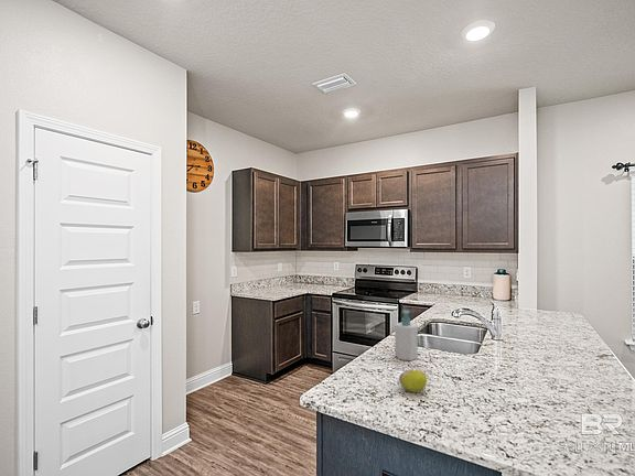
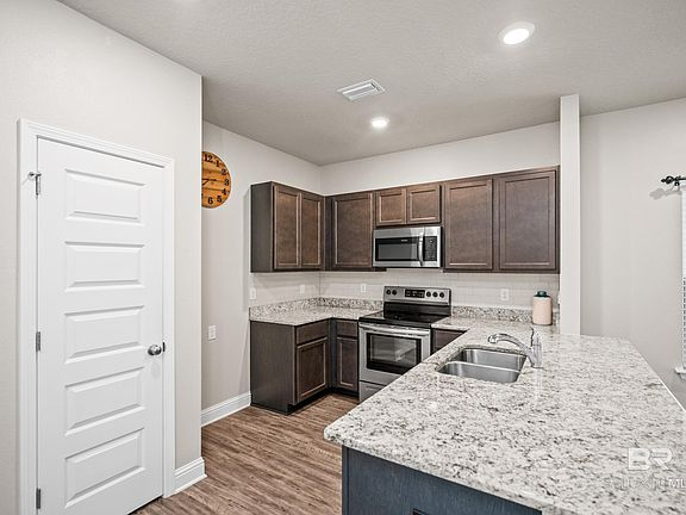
- fruit (412, 379)
- soap bottle (406, 334)
